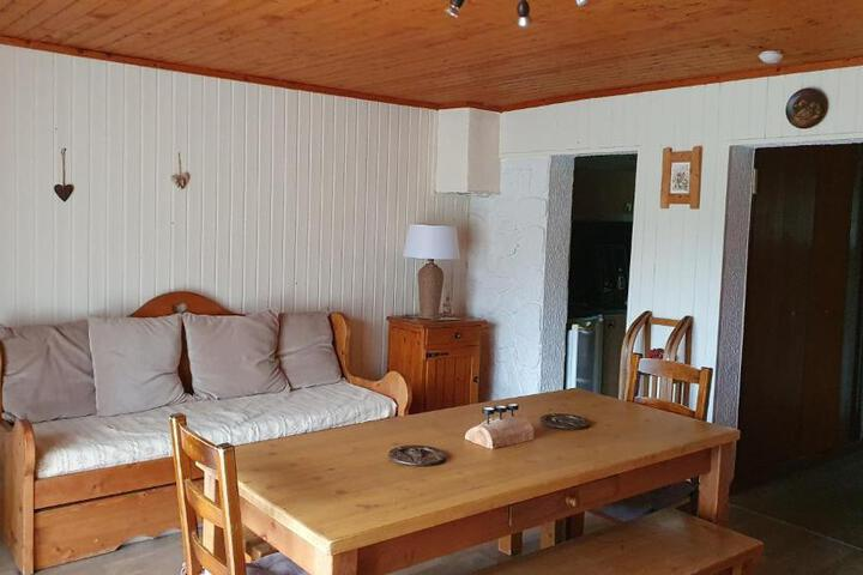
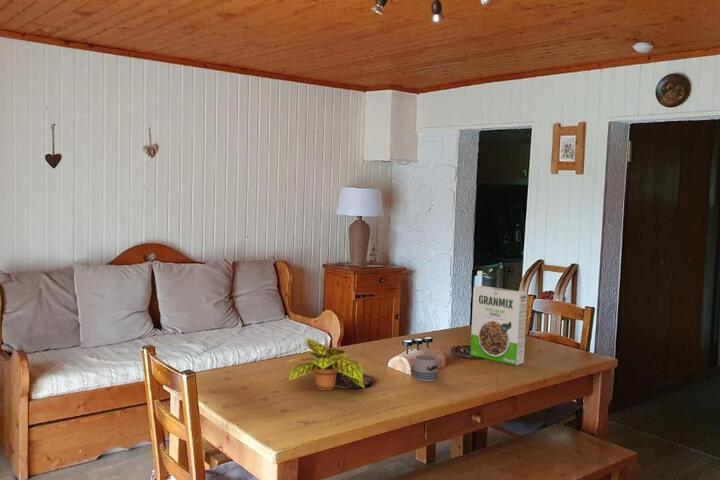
+ cereal box (498, 324)
+ mug (427, 367)
+ plant (331, 365)
